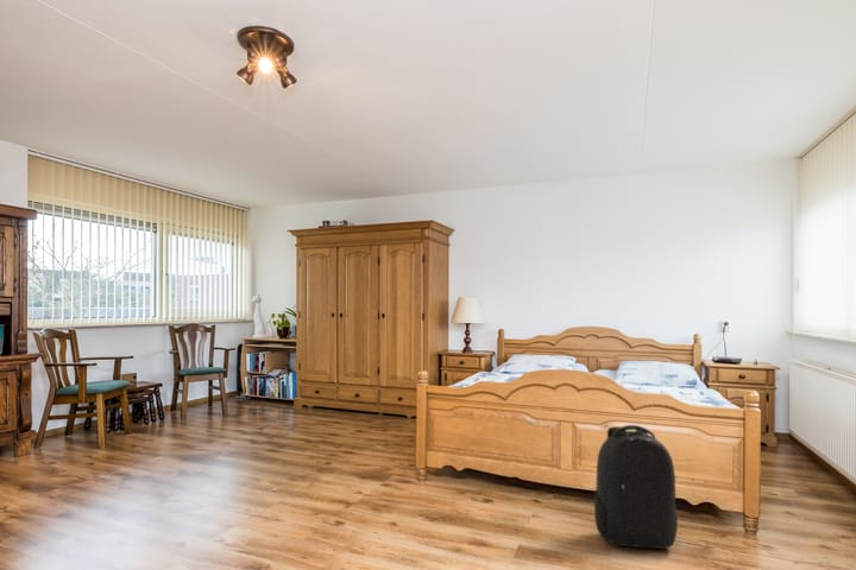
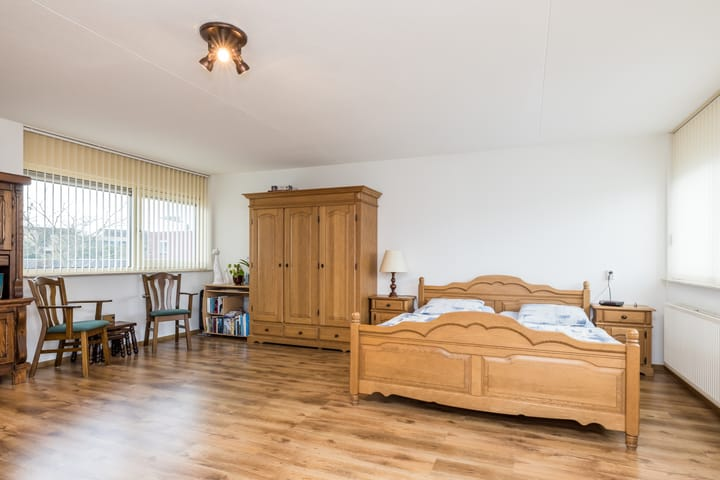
- backpack (632, 481)
